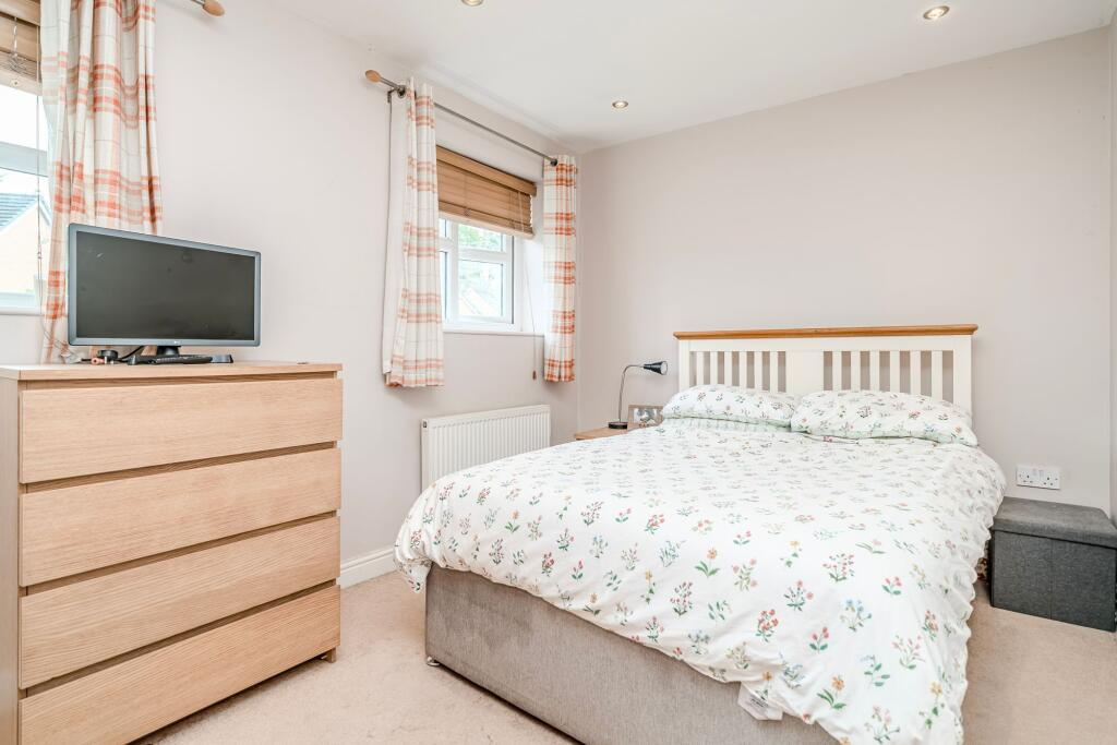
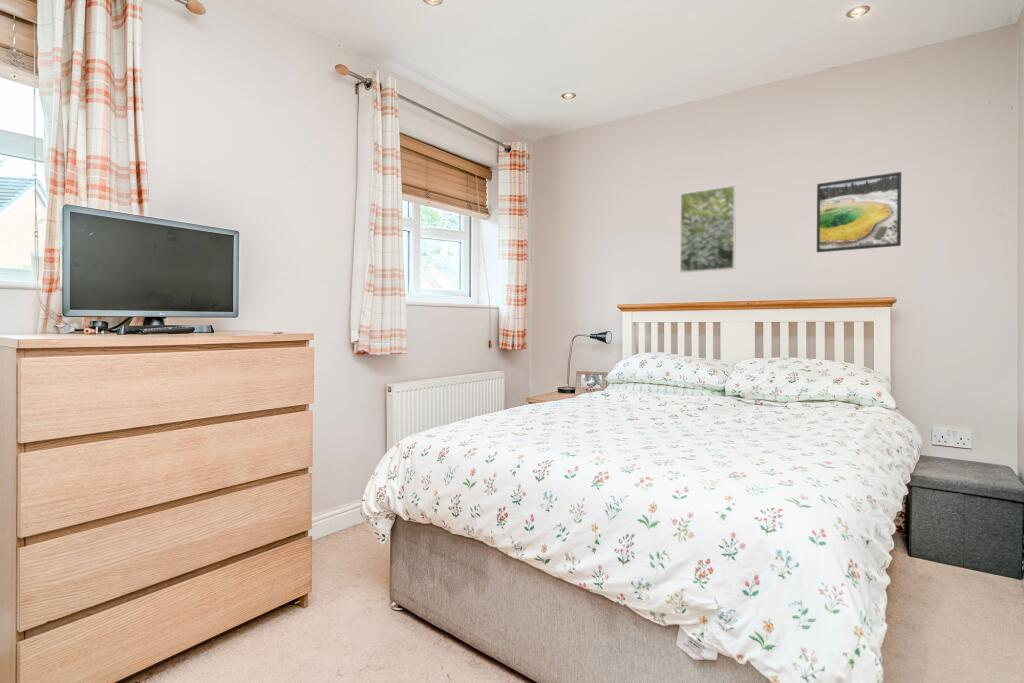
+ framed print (707, 230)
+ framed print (857, 213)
